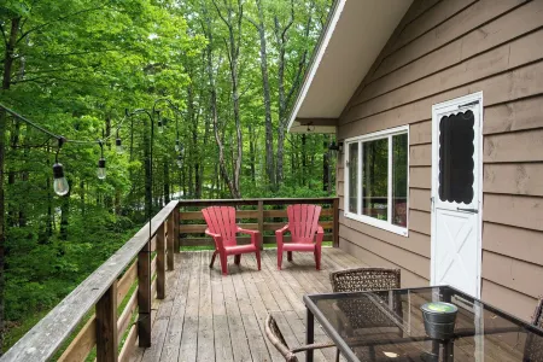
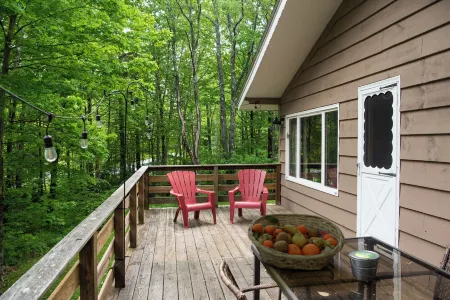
+ fruit basket (294, 239)
